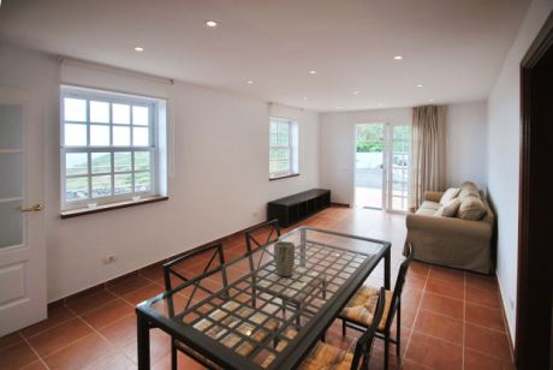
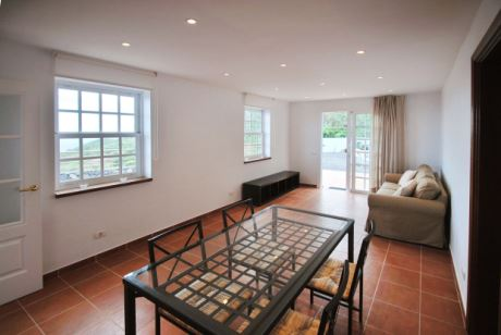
- plant pot (284, 258)
